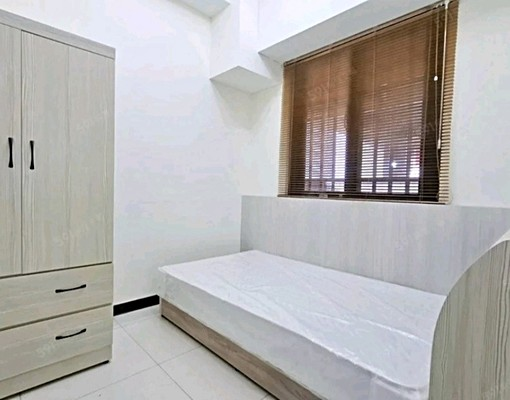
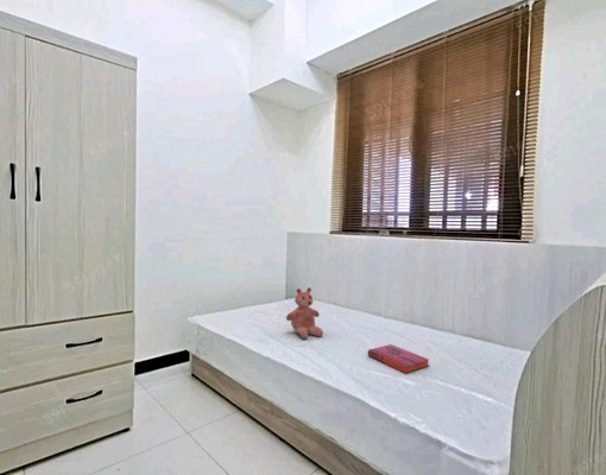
+ hardback book (397, 357)
+ teddy bear (307, 311)
